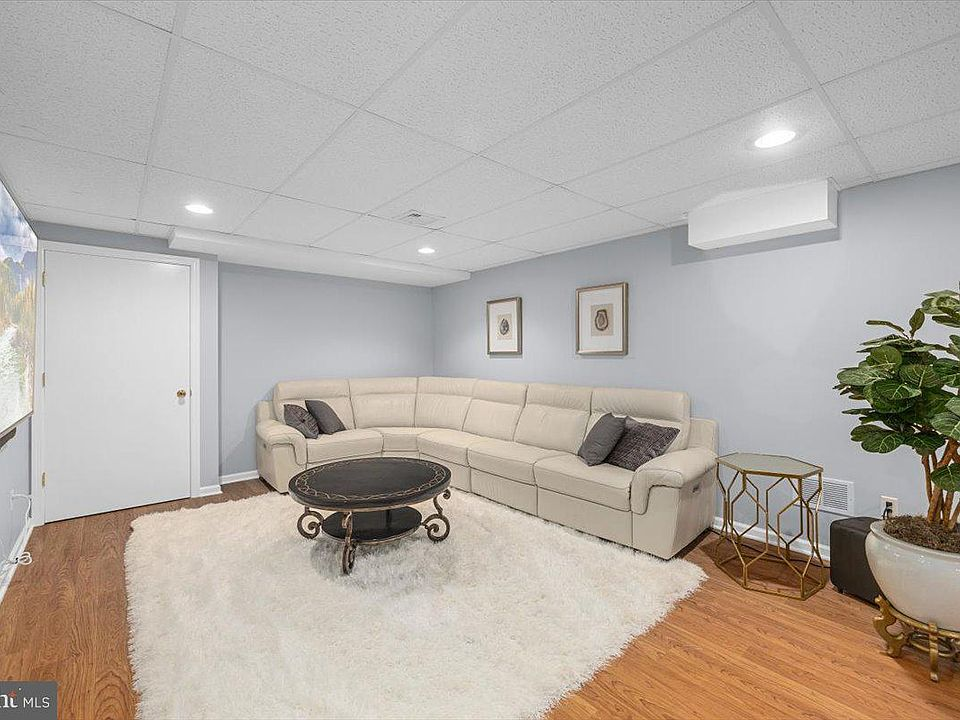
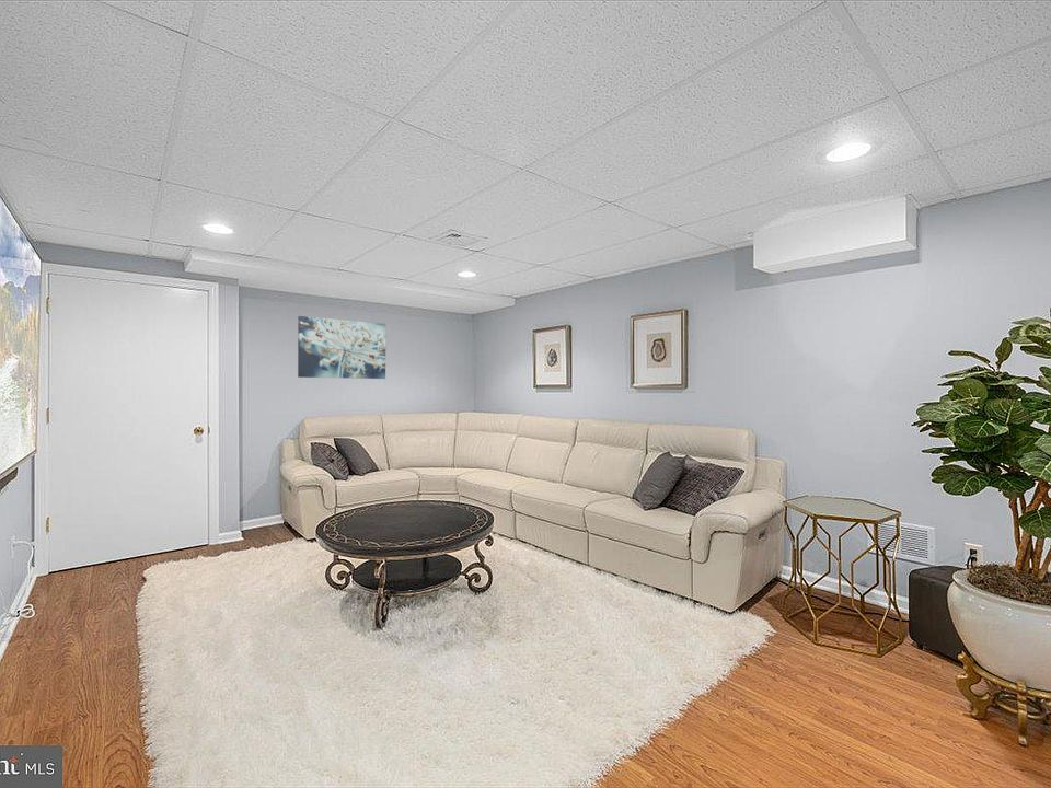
+ wall art (344, 349)
